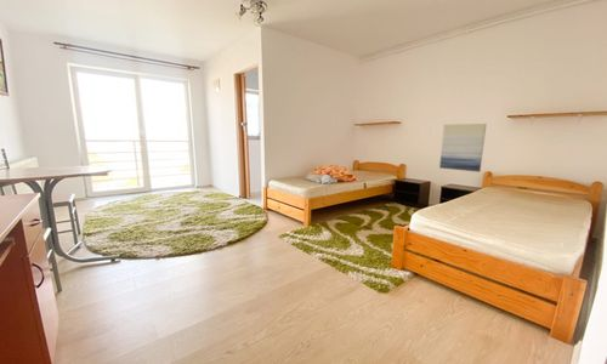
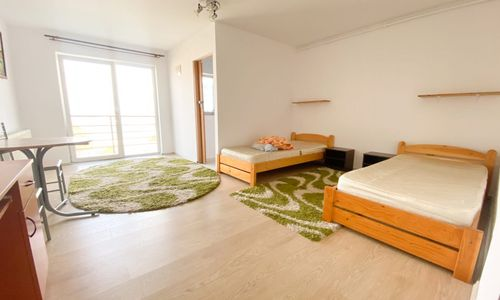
- wall art (461, 147)
